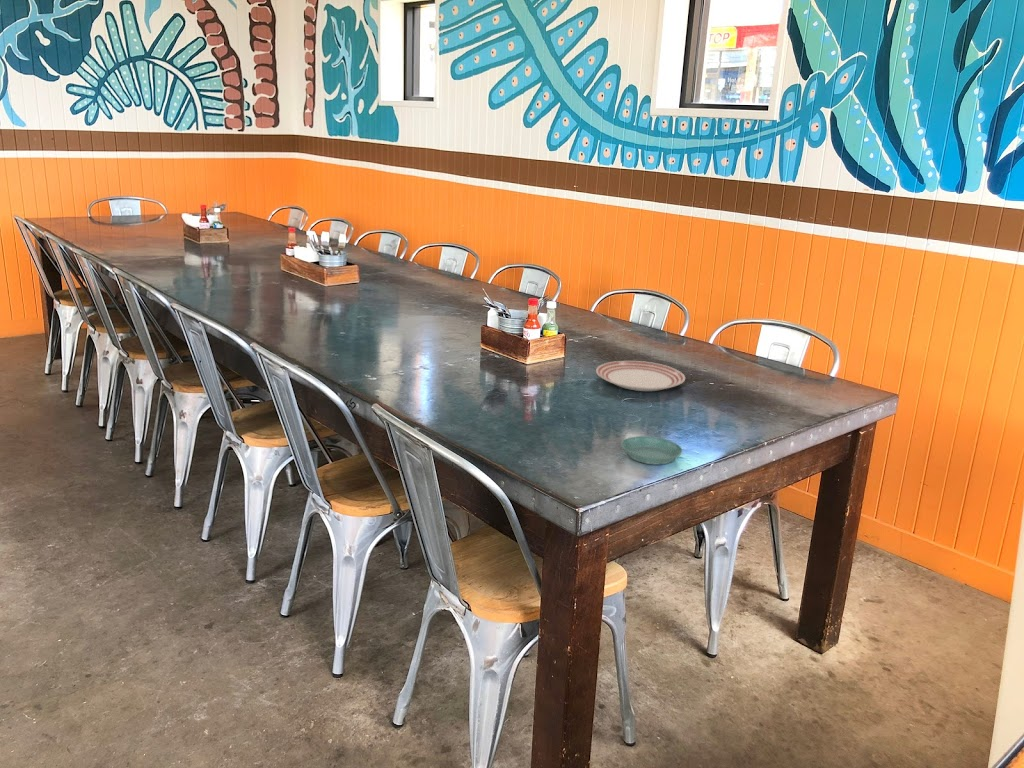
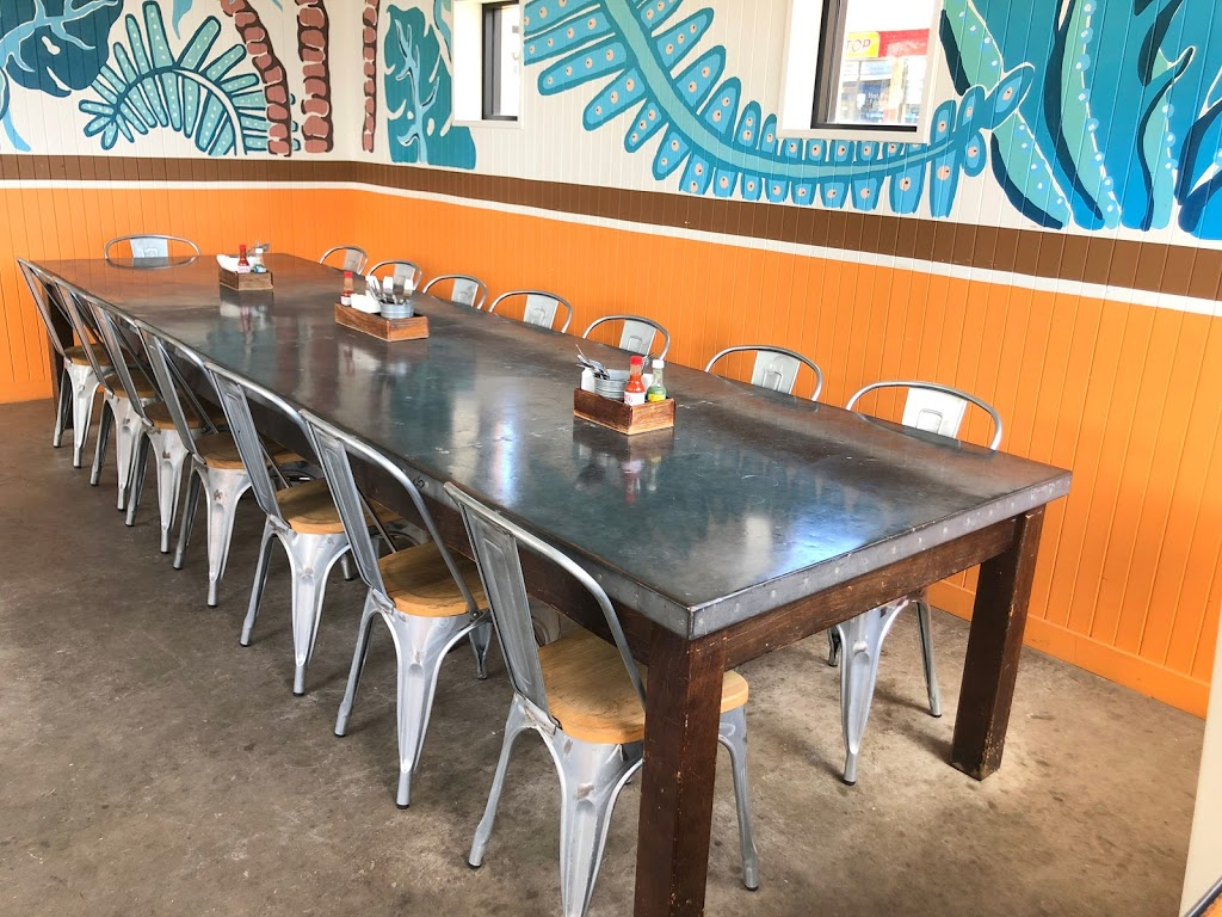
- dinner plate (640, 377)
- saucer (651, 451)
